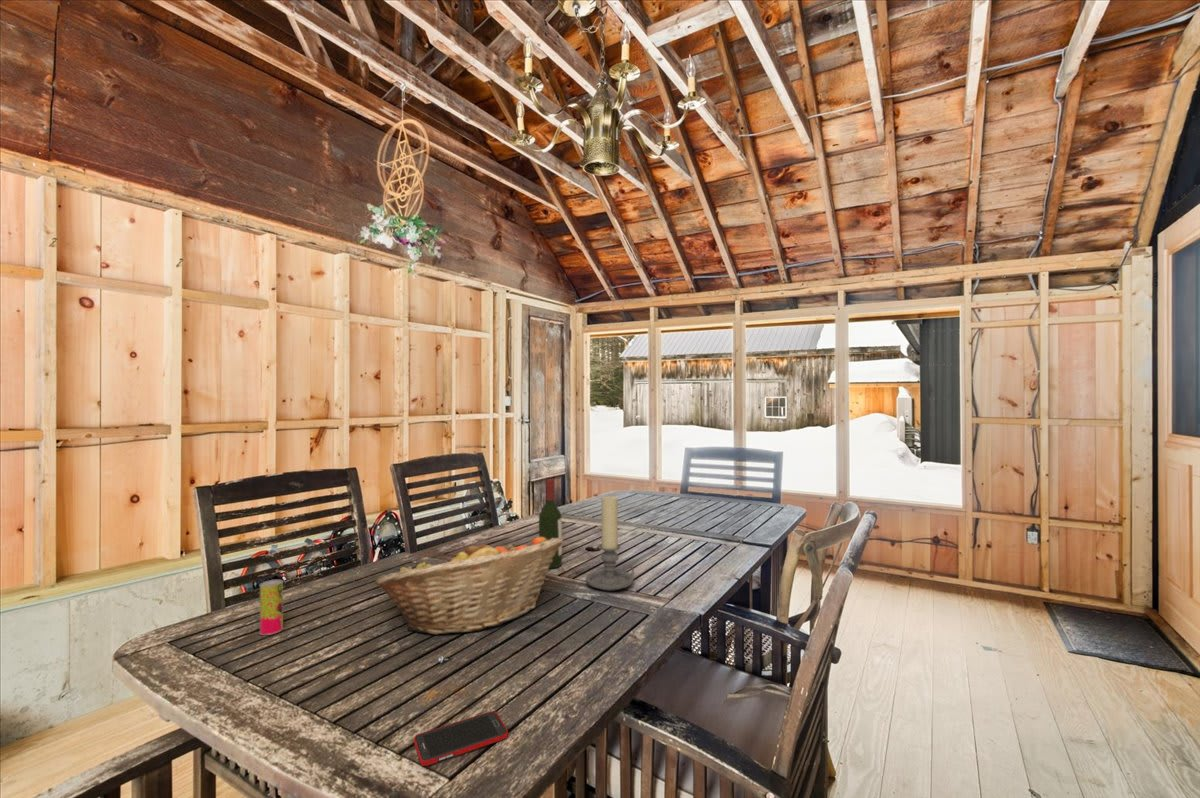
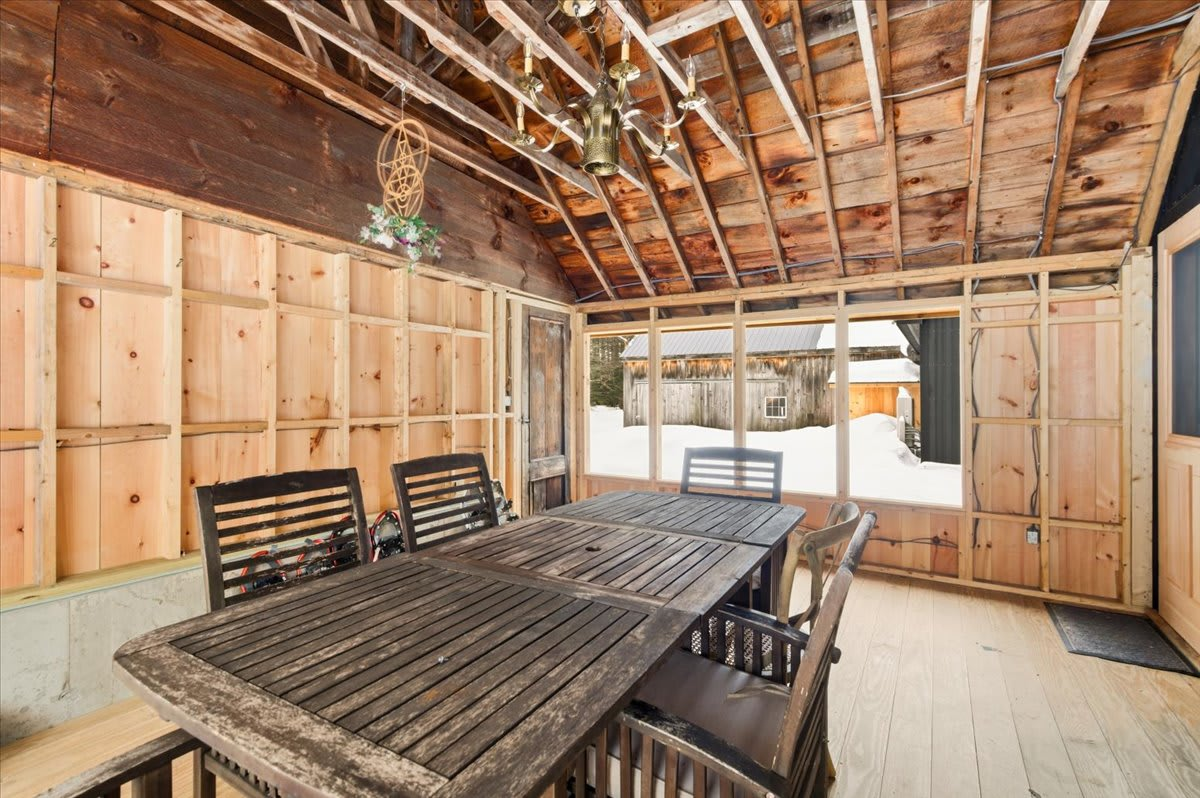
- candle holder (613, 539)
- cell phone (461, 737)
- wine bottle (550, 522)
- beverage can (271, 606)
- fruit basket (475, 574)
